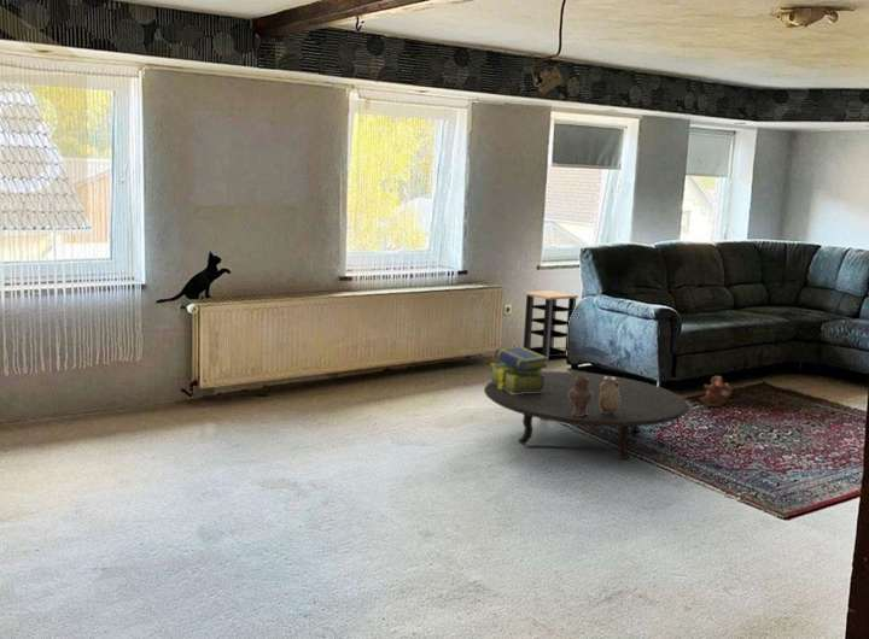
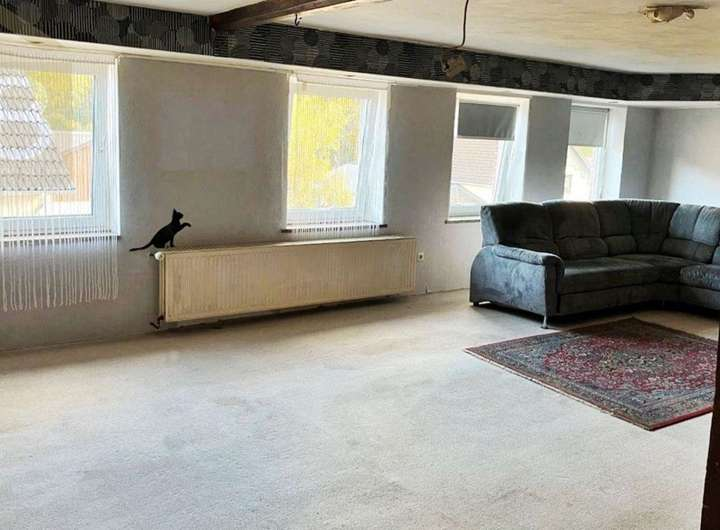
- table (583, 415)
- plush toy (713, 389)
- stack of books (519, 369)
- vase (591, 394)
- side table (548, 324)
